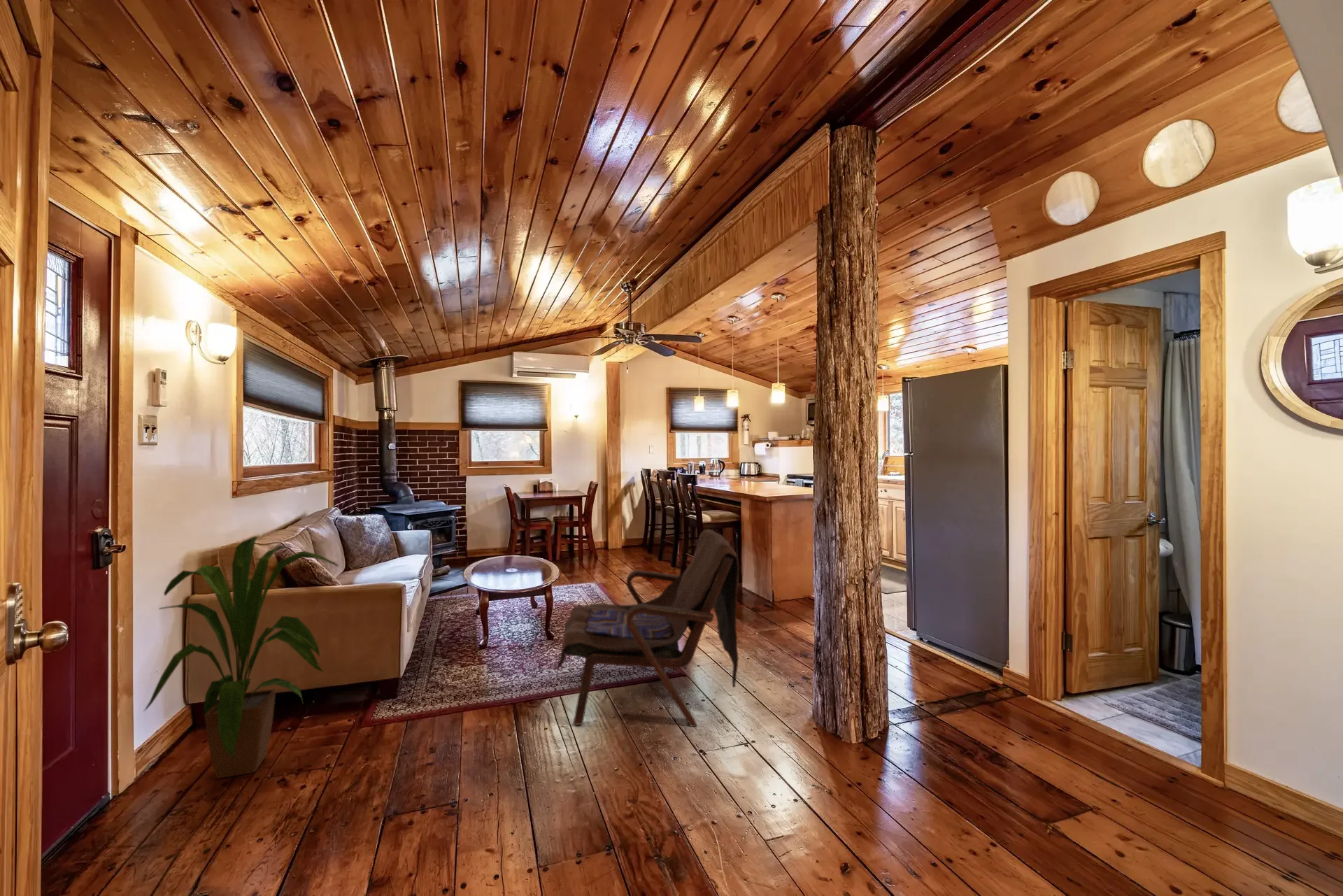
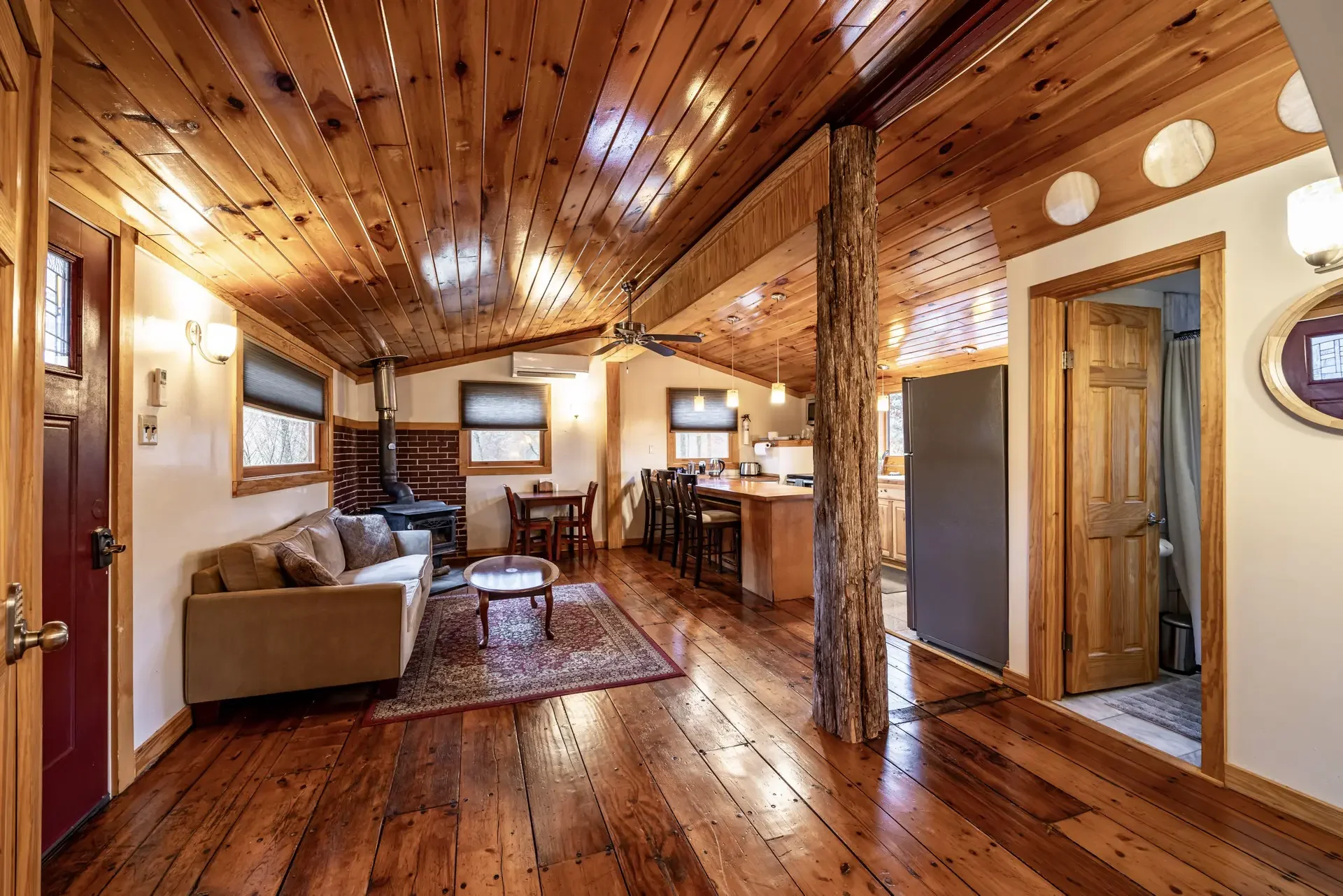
- armchair (647, 613)
- house plant (252, 641)
